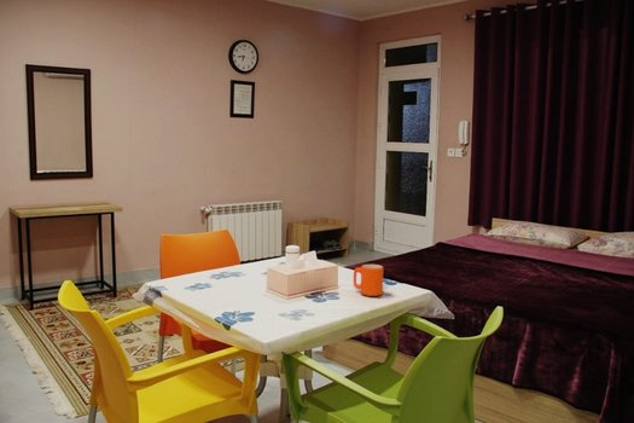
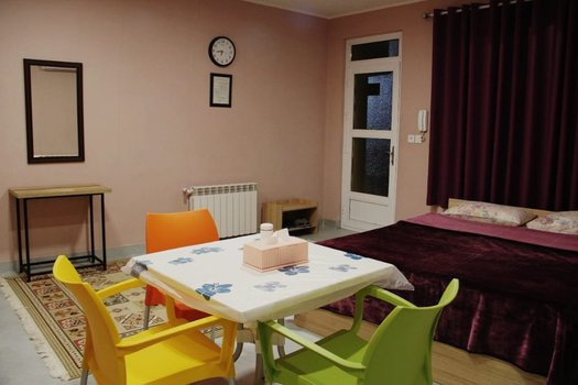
- mug (367, 279)
